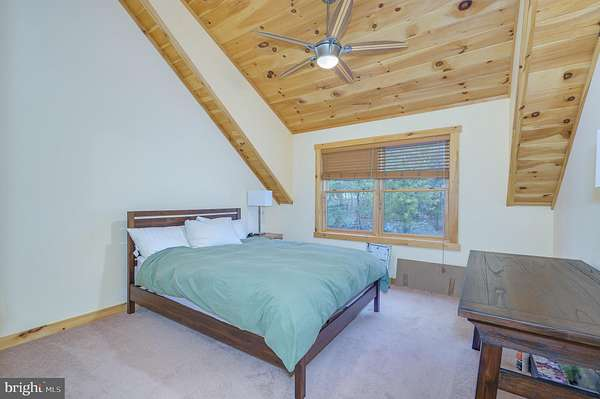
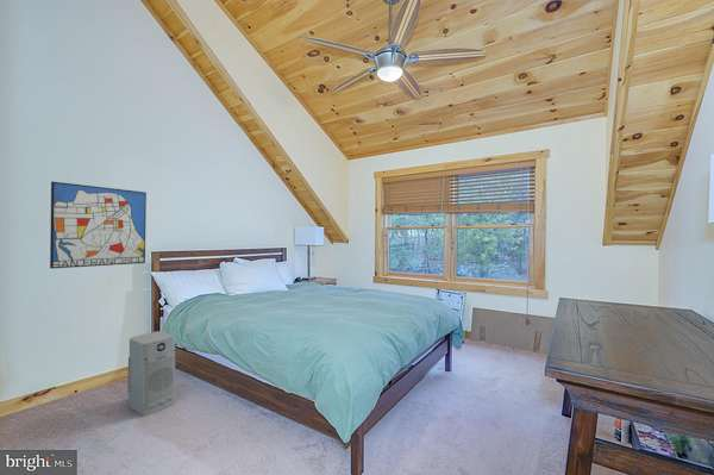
+ air purifier (151, 370)
+ wall art (102, 226)
